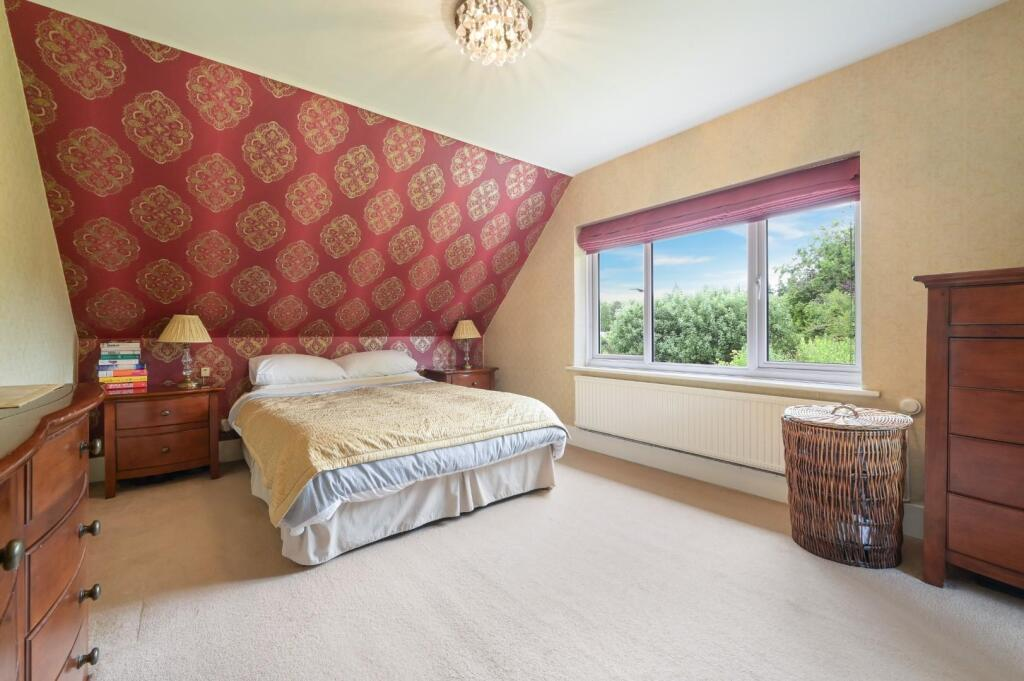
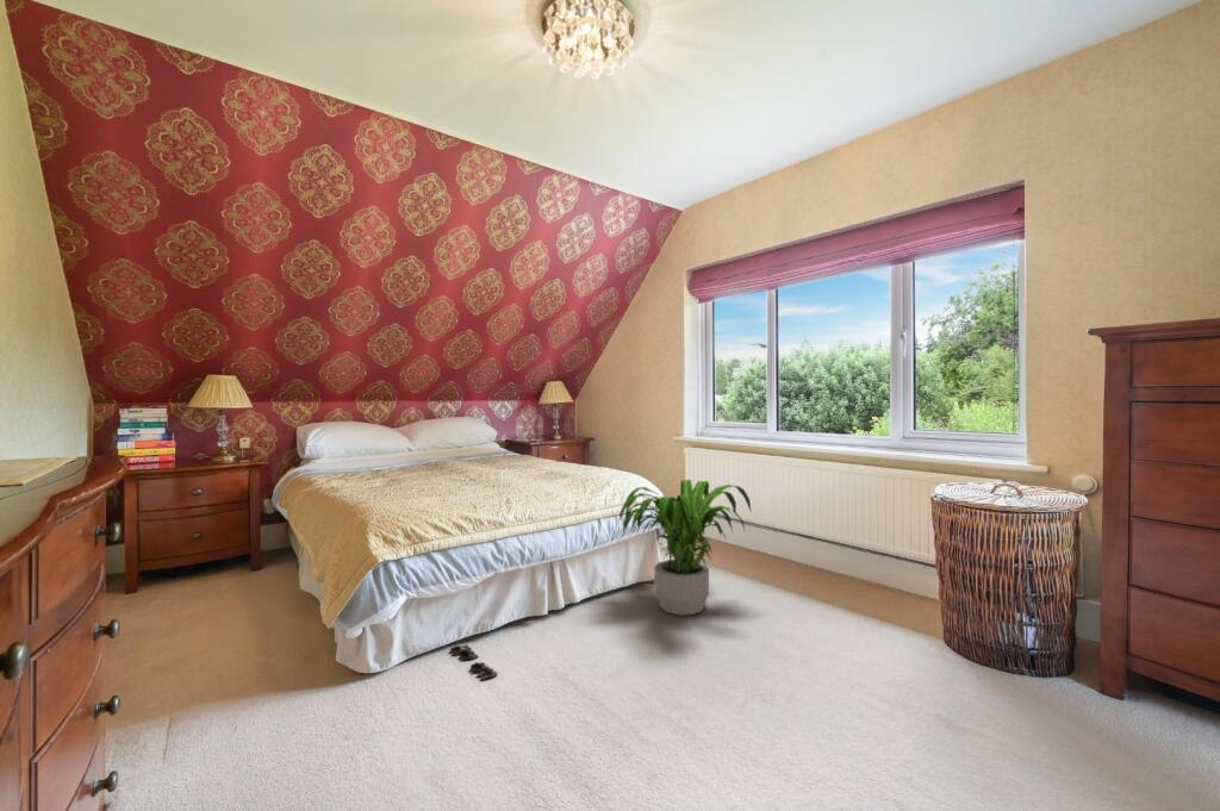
+ shoe (473, 659)
+ potted plant (686, 544)
